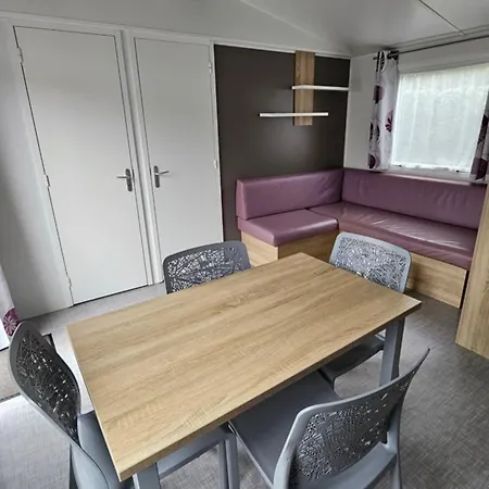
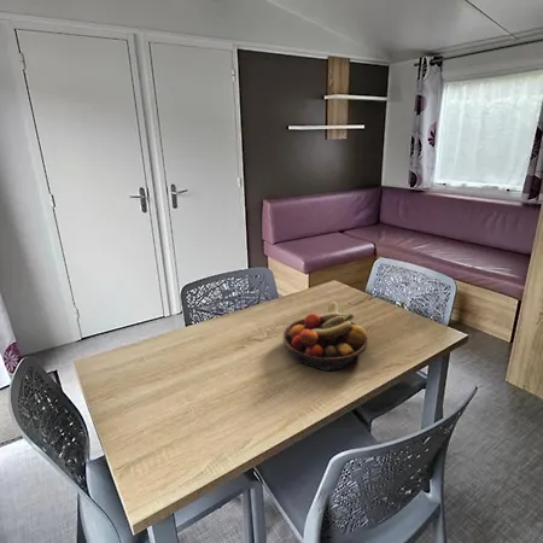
+ fruit bowl (323, 332)
